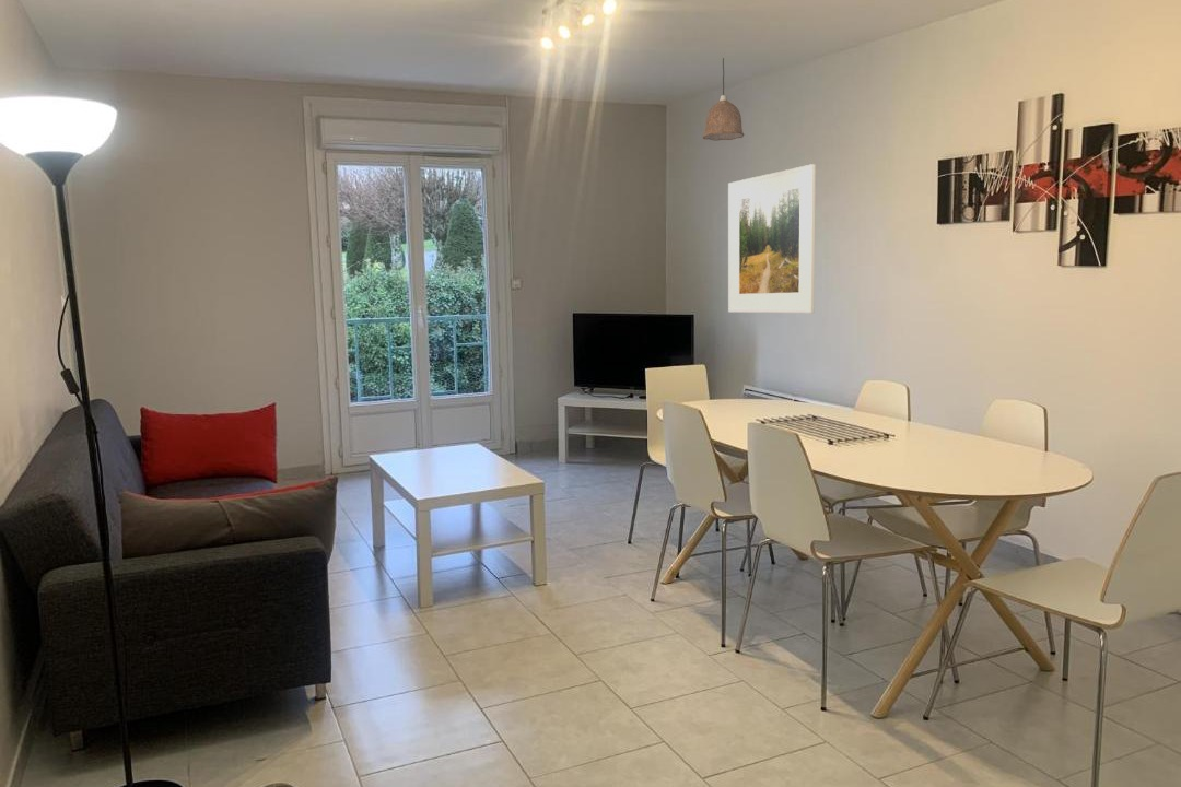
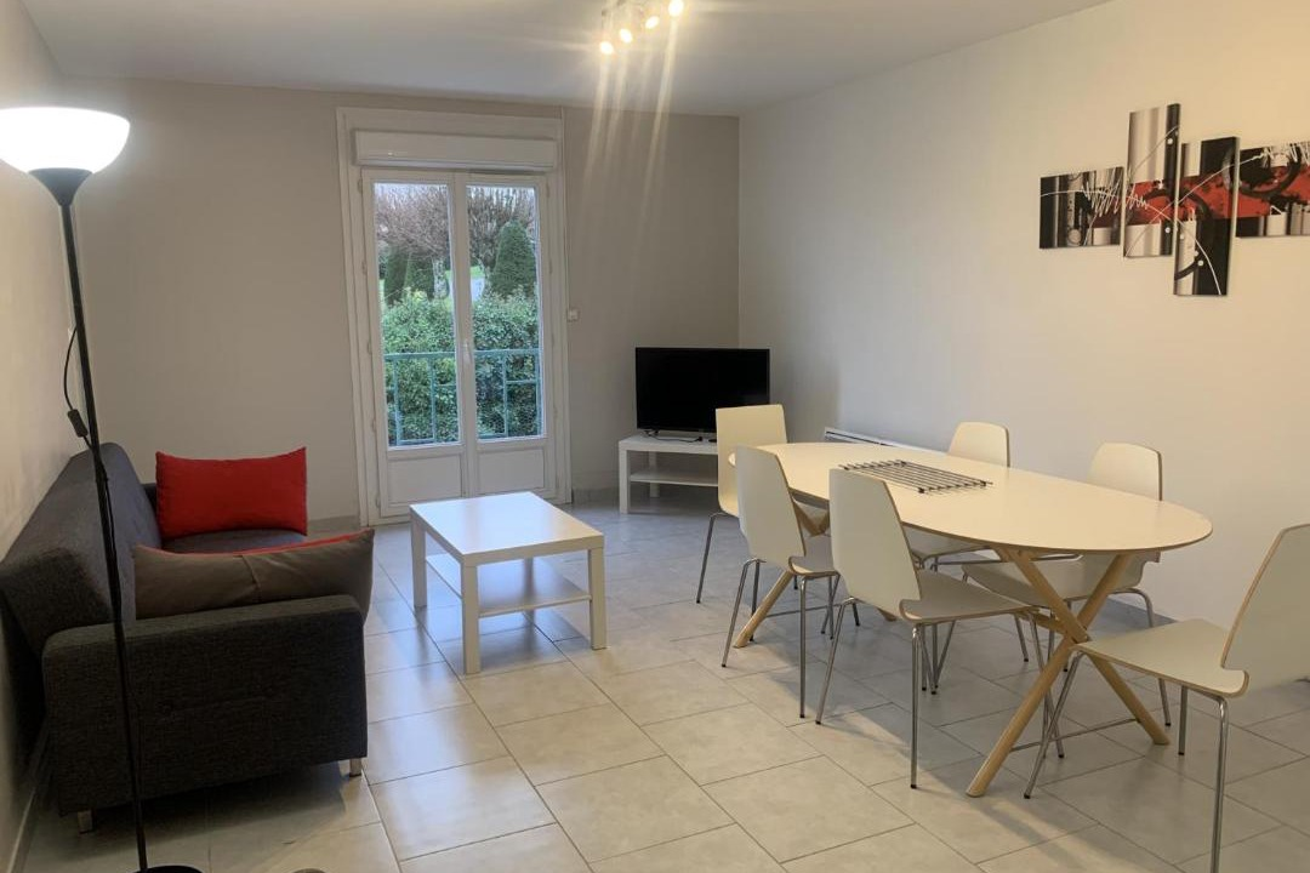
- pendant lamp (723, 97)
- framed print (768, 244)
